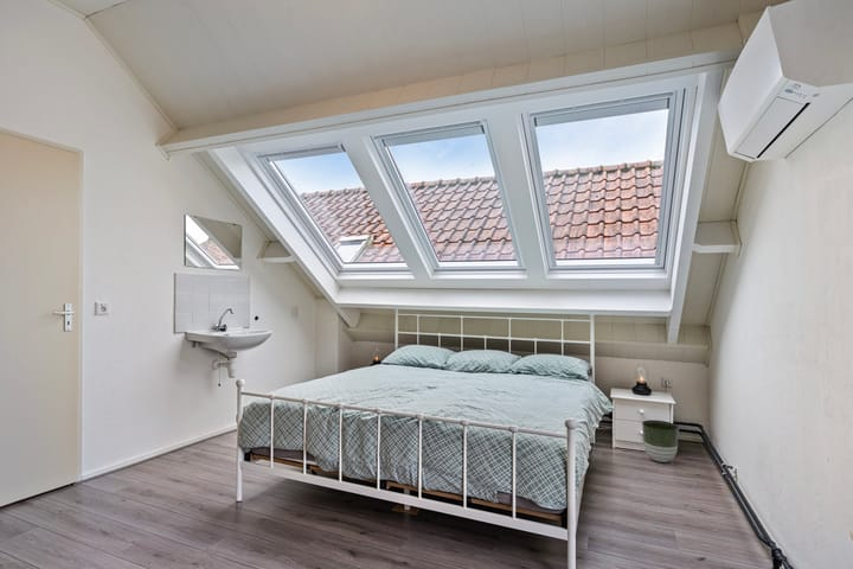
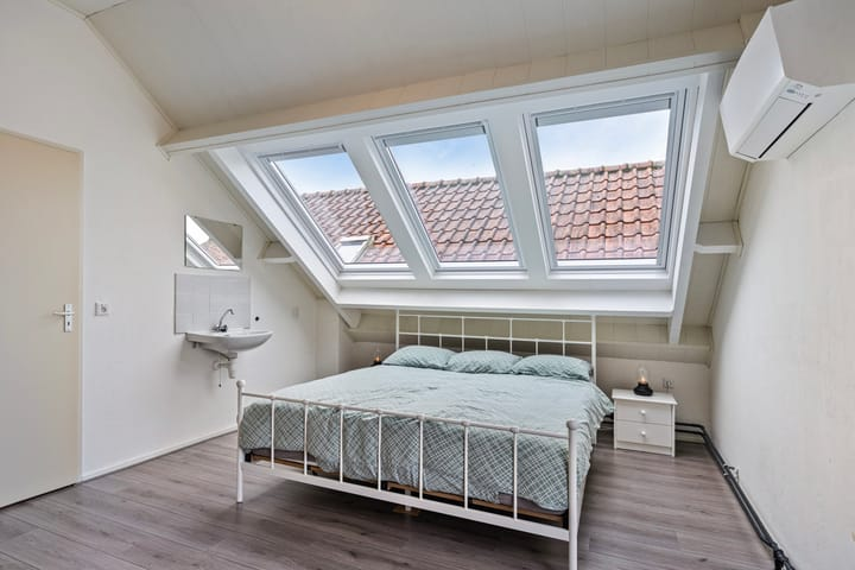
- planter (660, 442)
